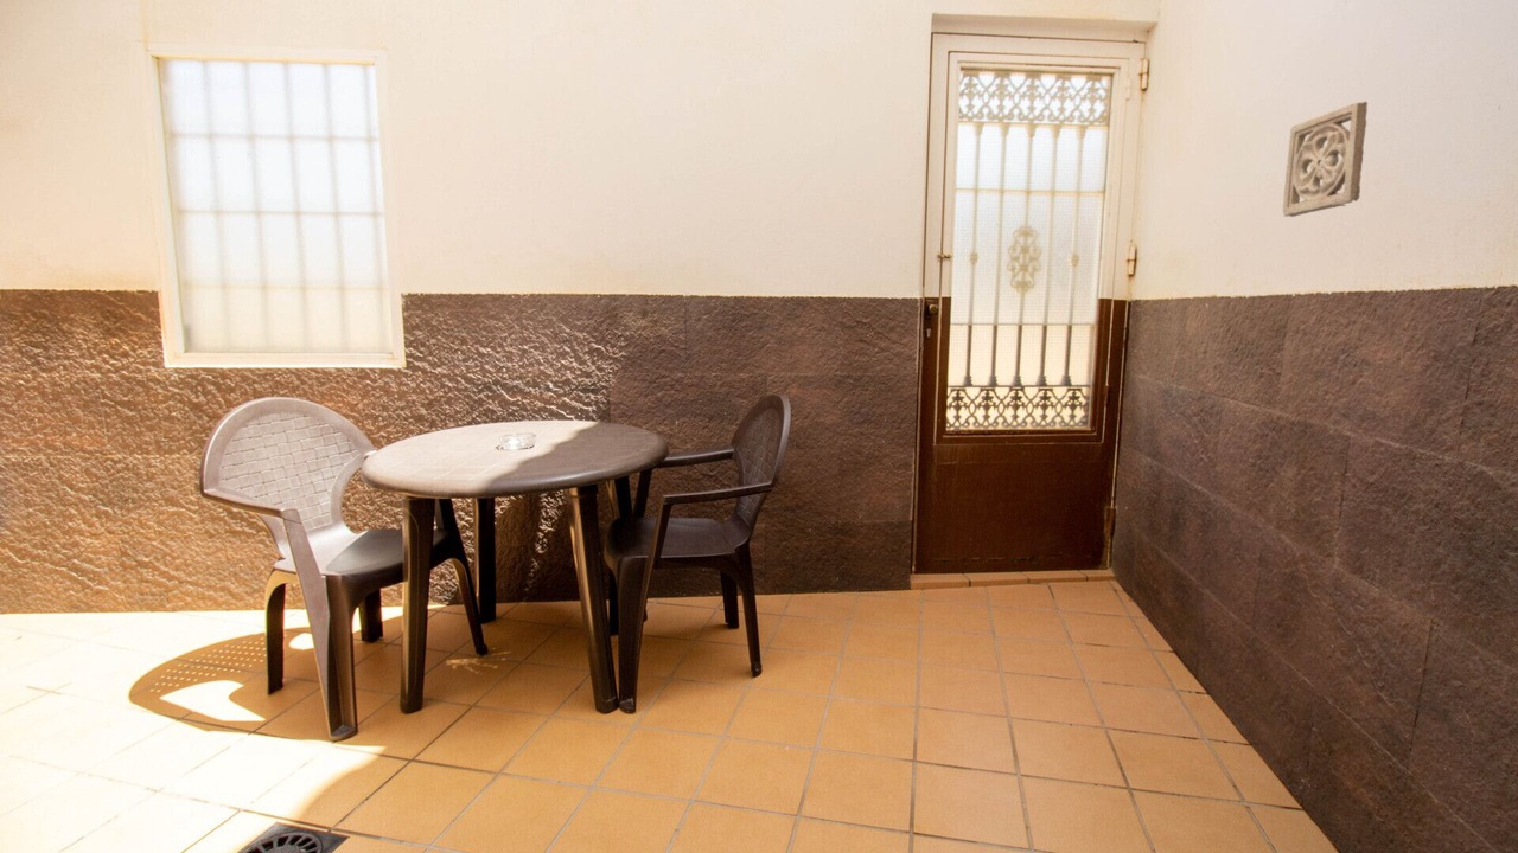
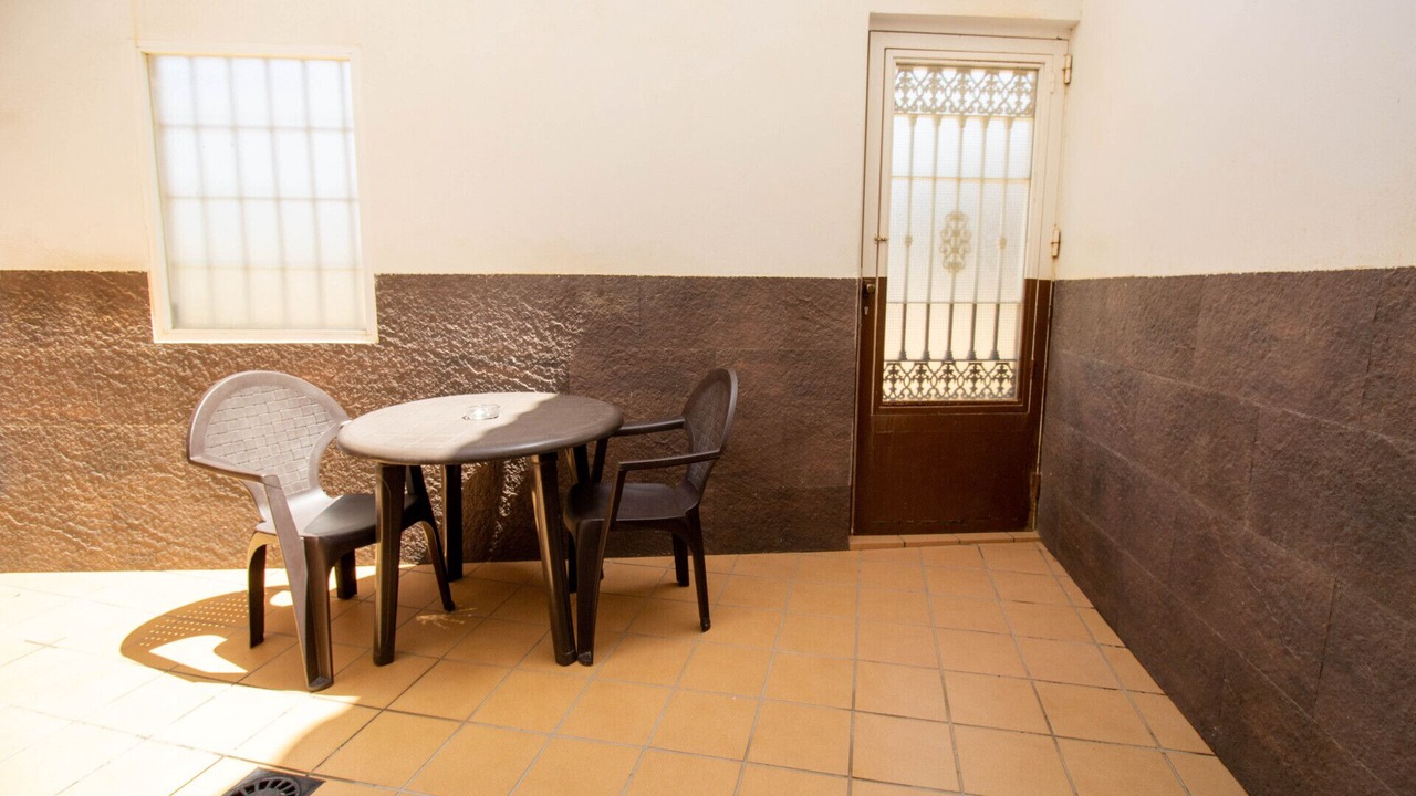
- wall ornament (1322, 162)
